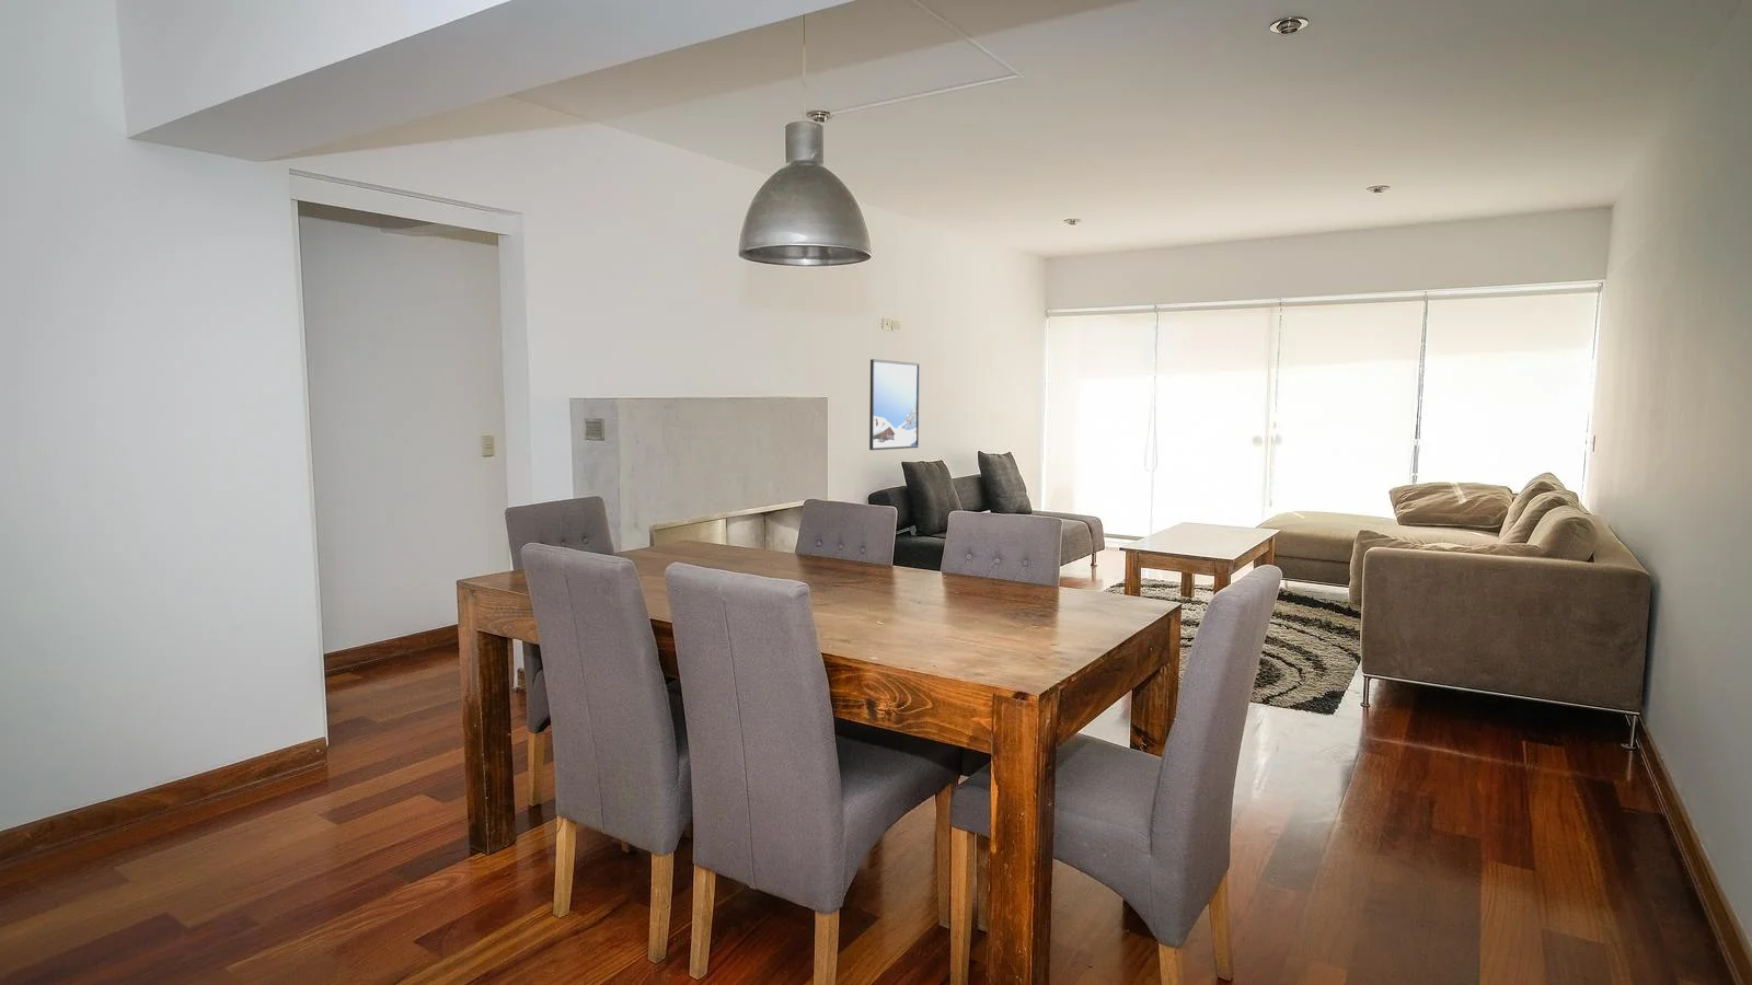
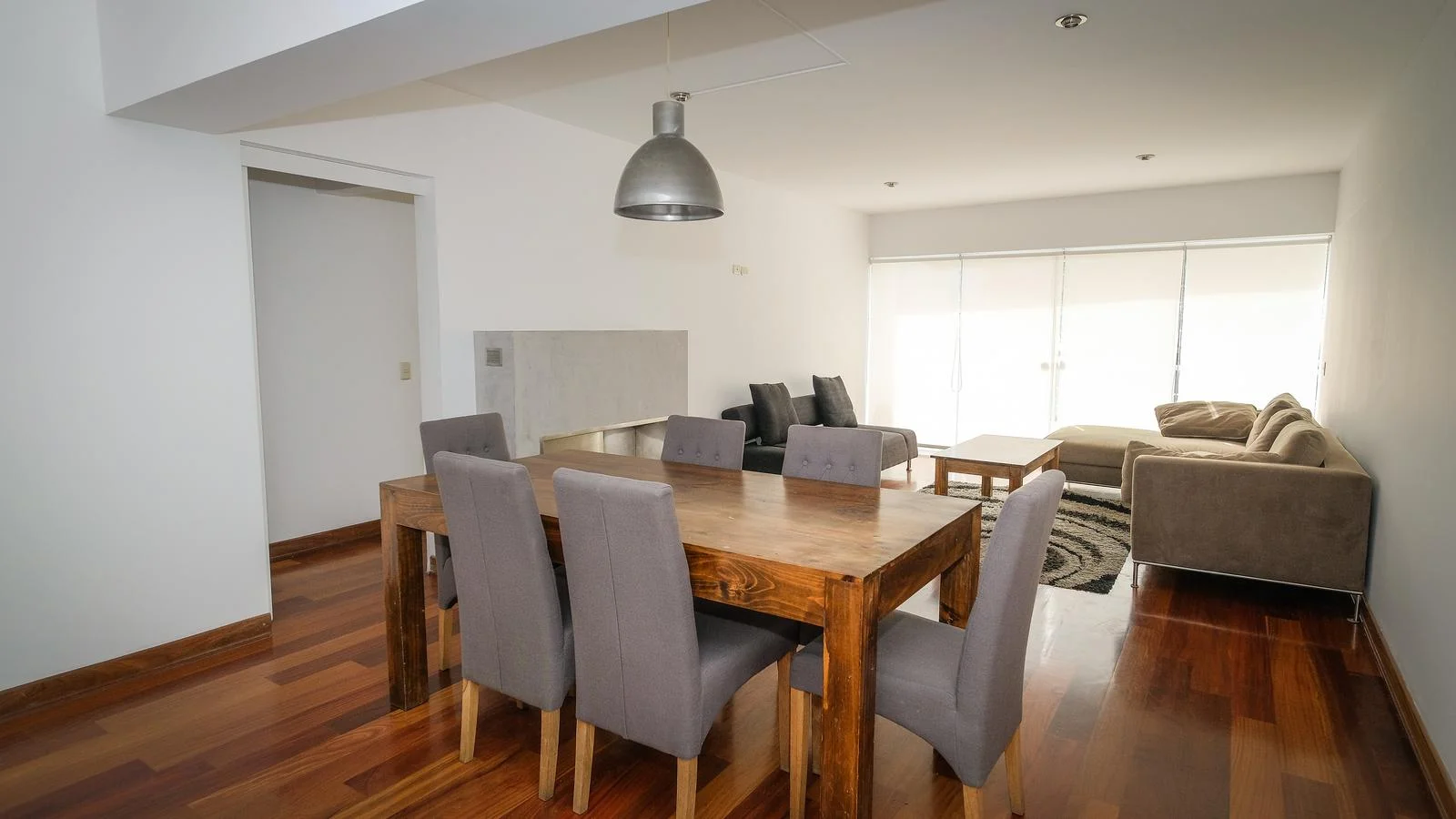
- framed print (894, 405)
